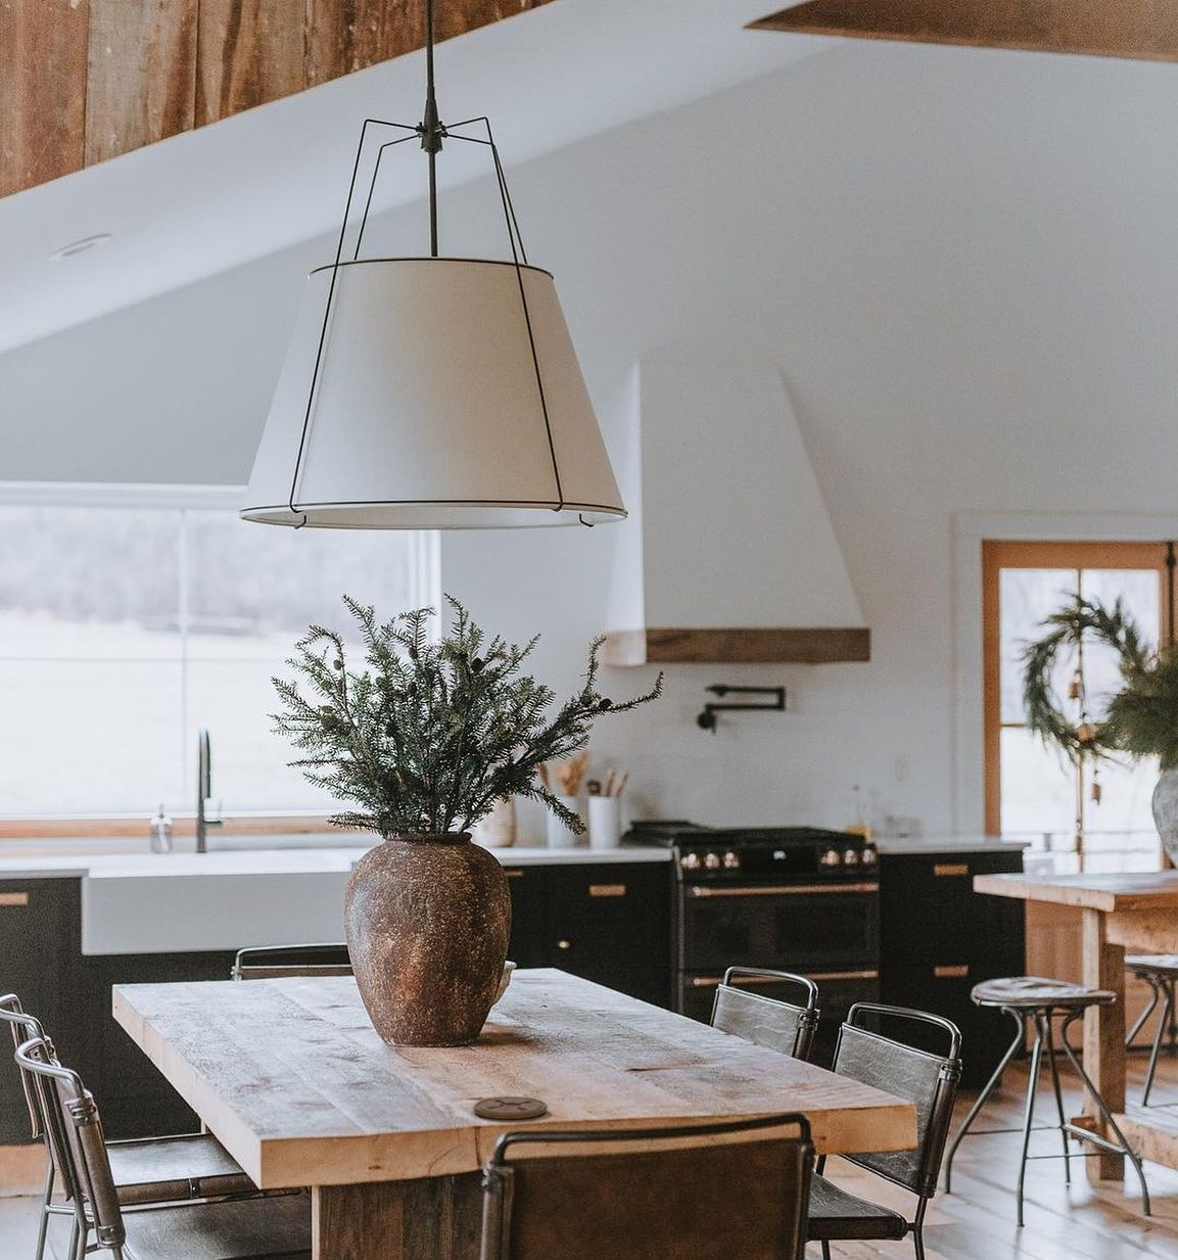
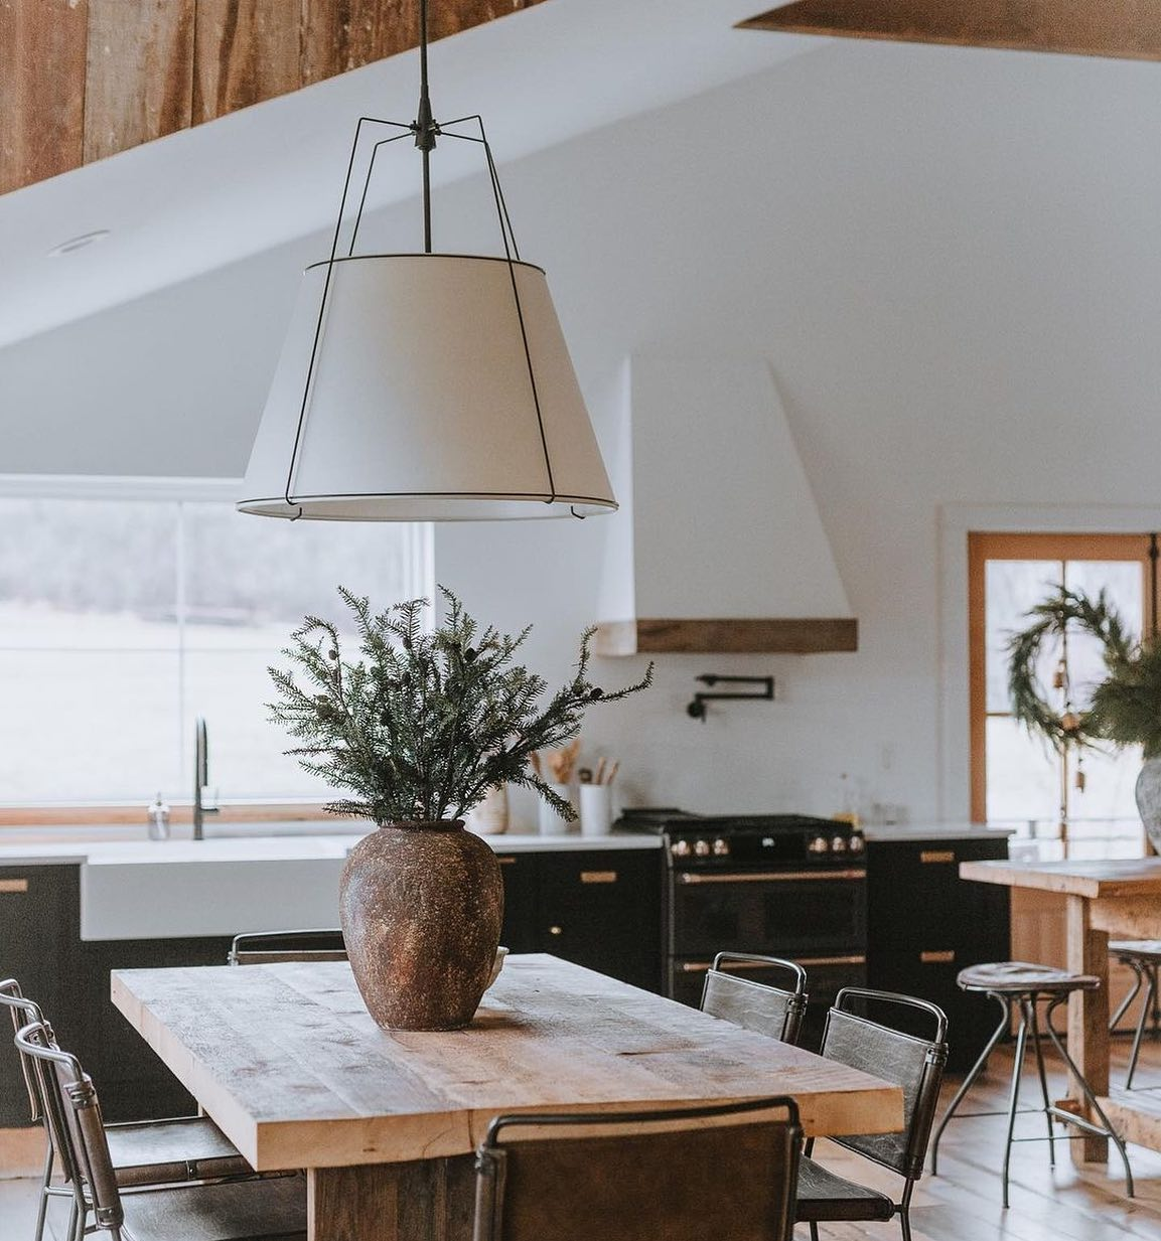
- coaster (509, 1107)
